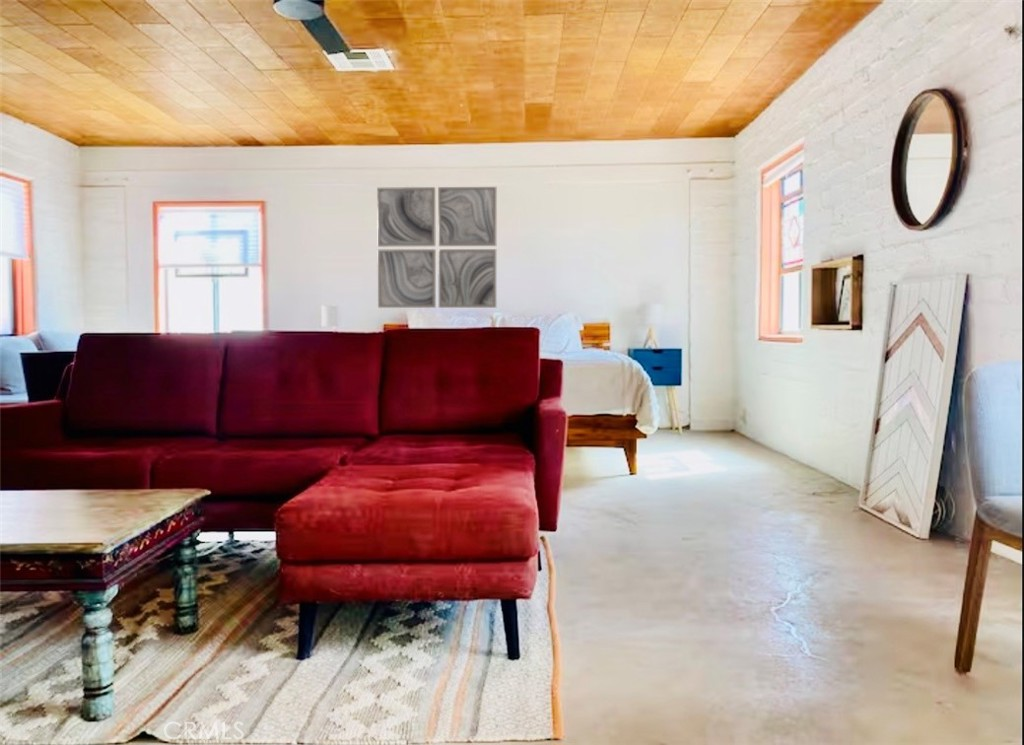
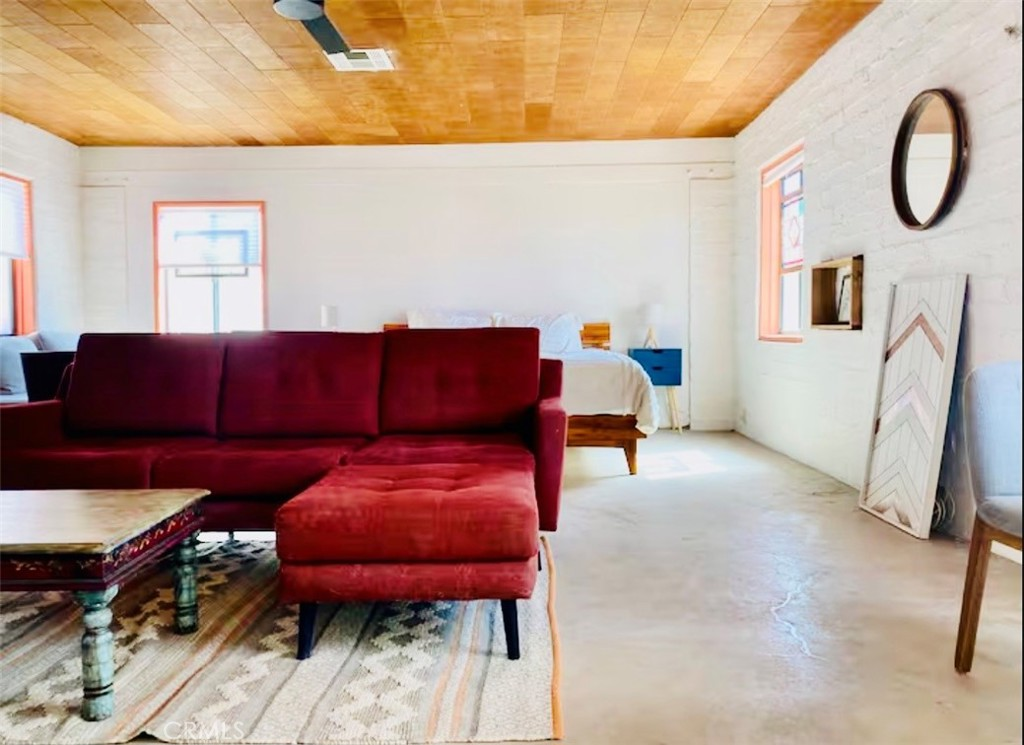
- wall art (438, 249)
